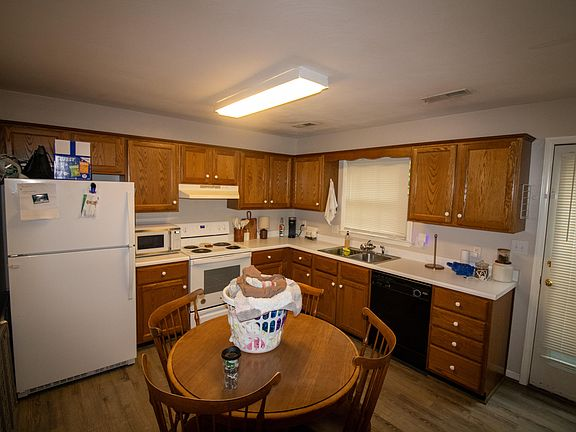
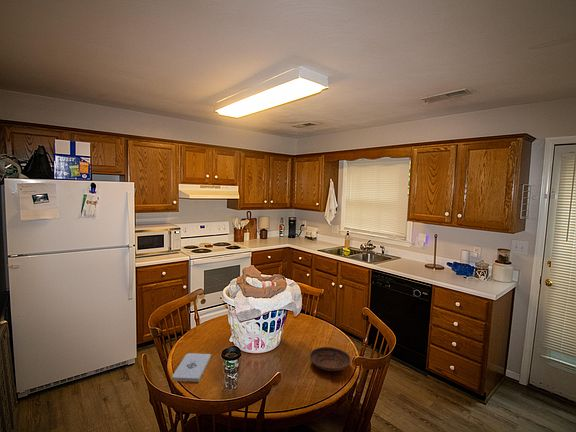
+ bowl (329, 360)
+ notepad (192, 366)
